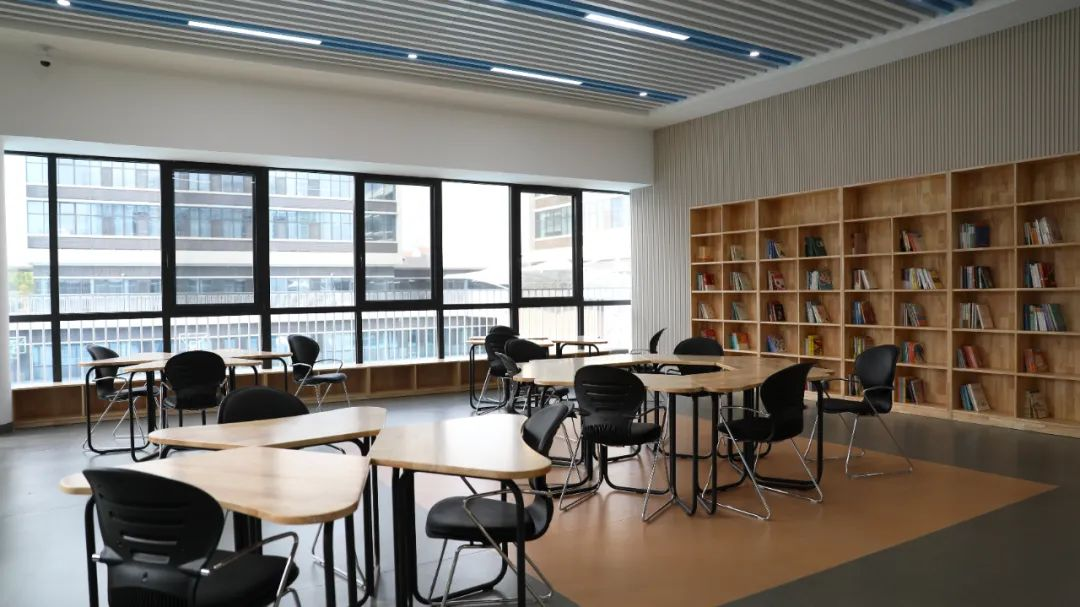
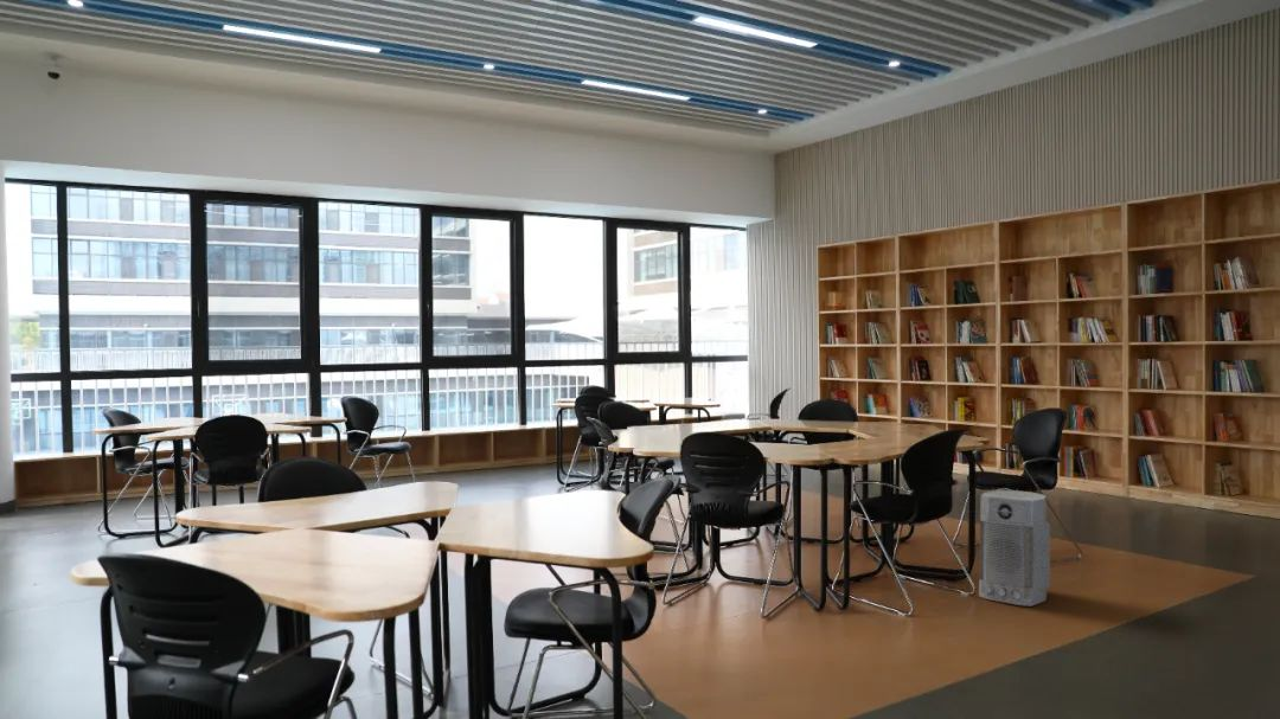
+ air purifier (1015, 545)
